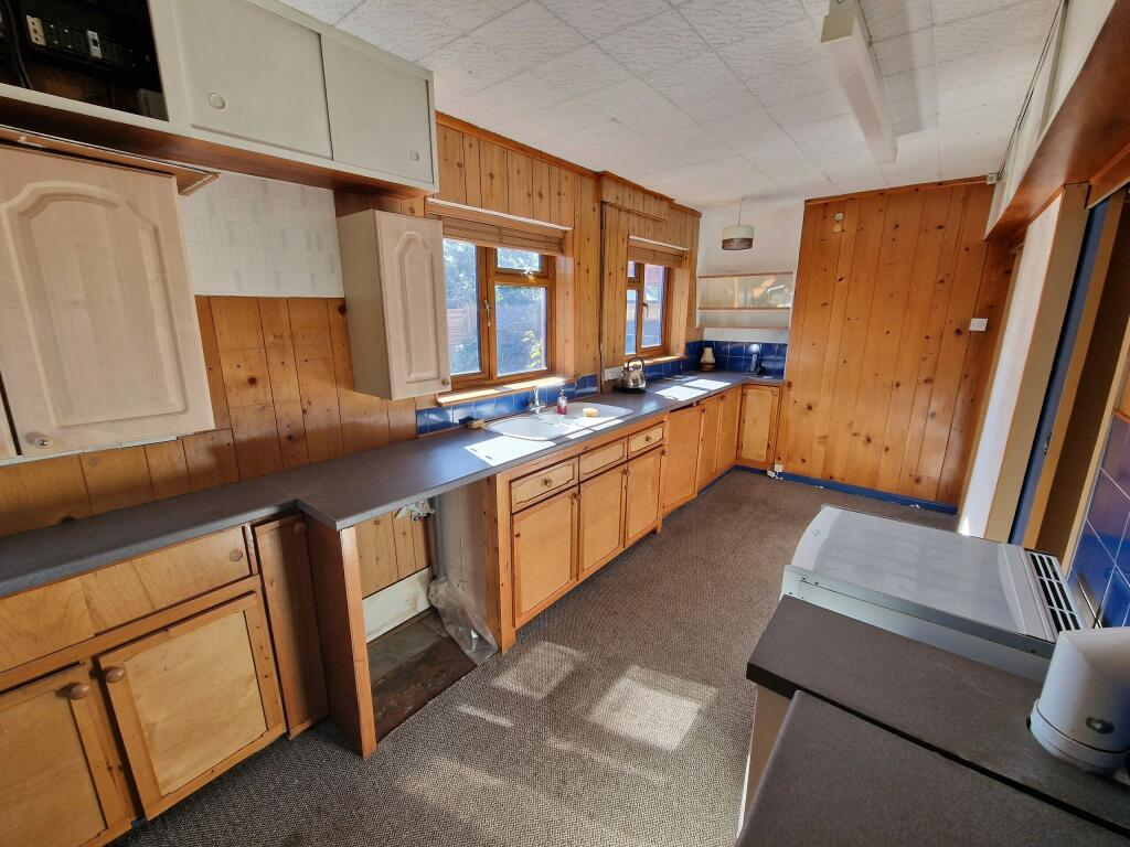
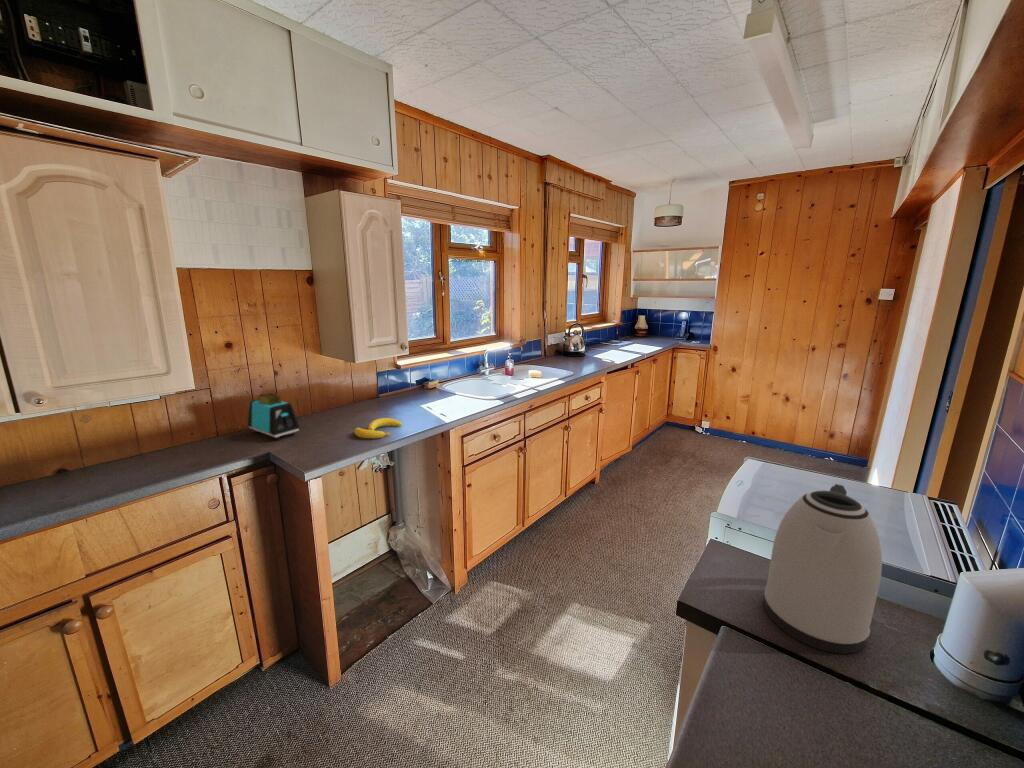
+ kettle (825, 551)
+ banana (379, 426)
+ toaster (271, 414)
